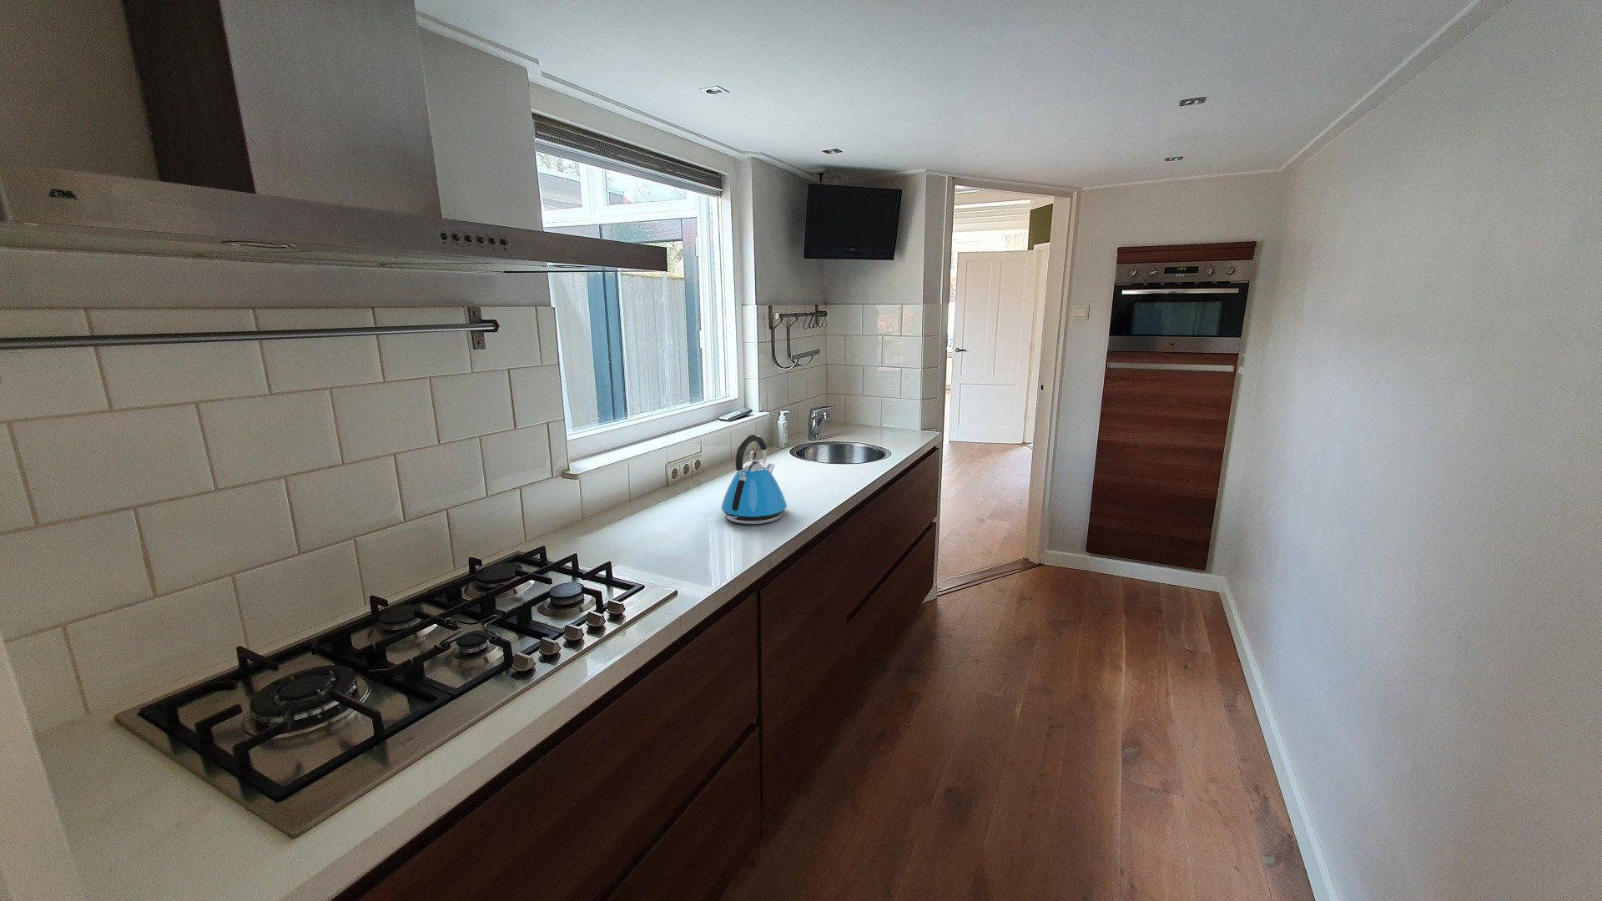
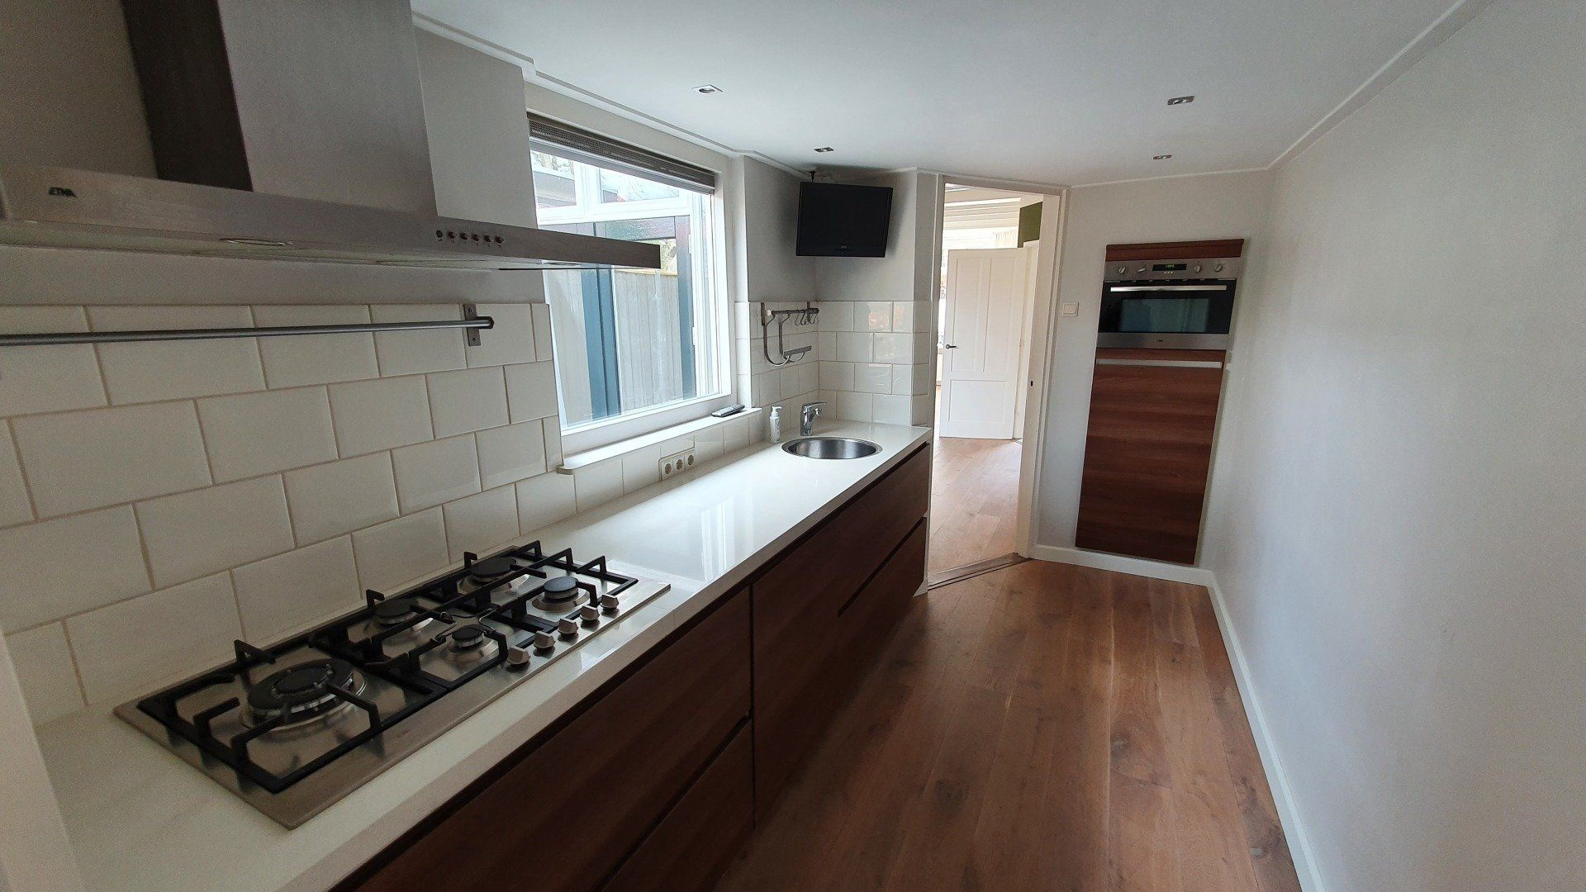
- kettle (751, 475)
